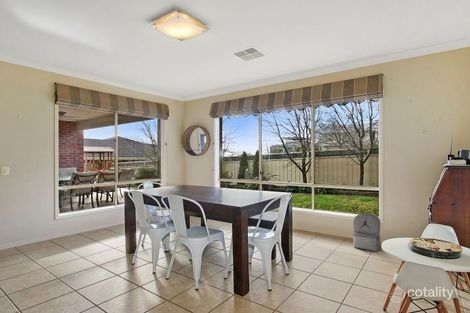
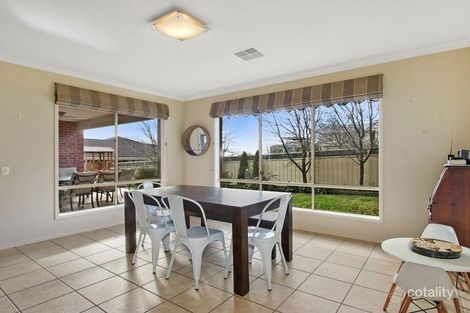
- backpack (367, 230)
